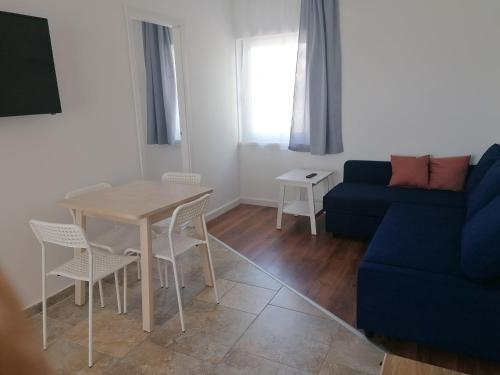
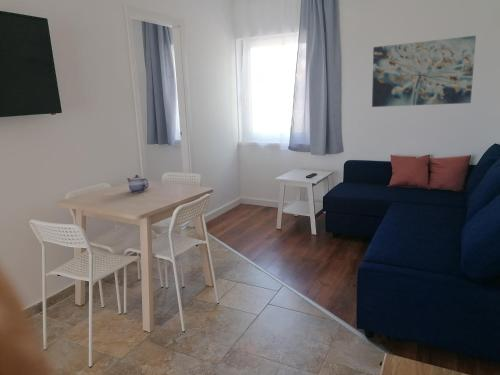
+ teapot (137, 183)
+ wall art (420, 74)
